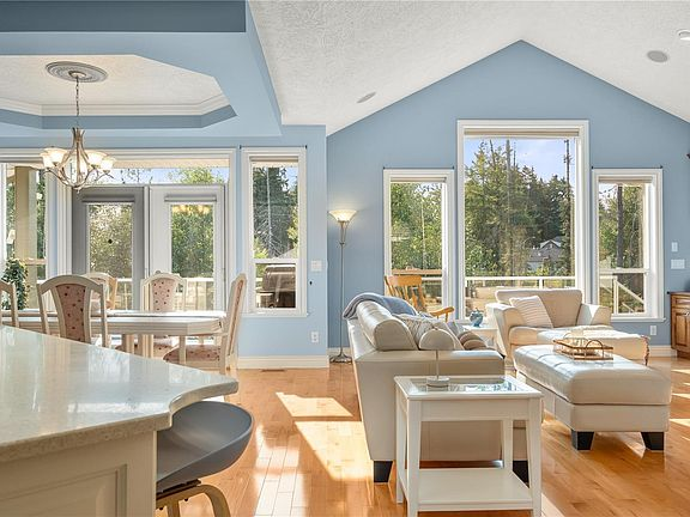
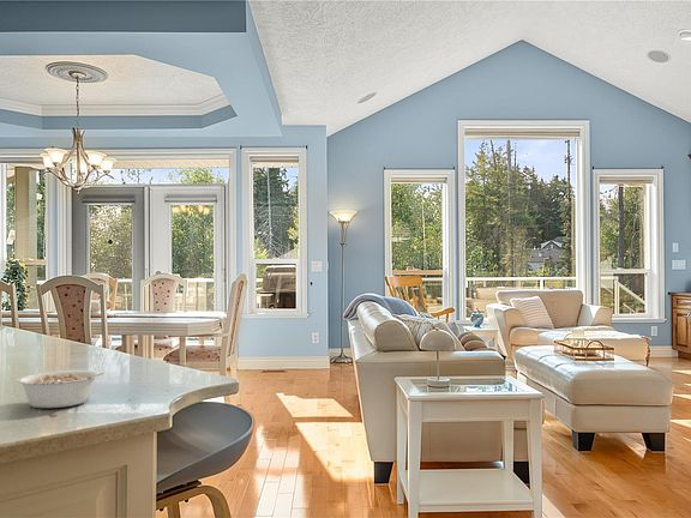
+ legume (62, 386)
